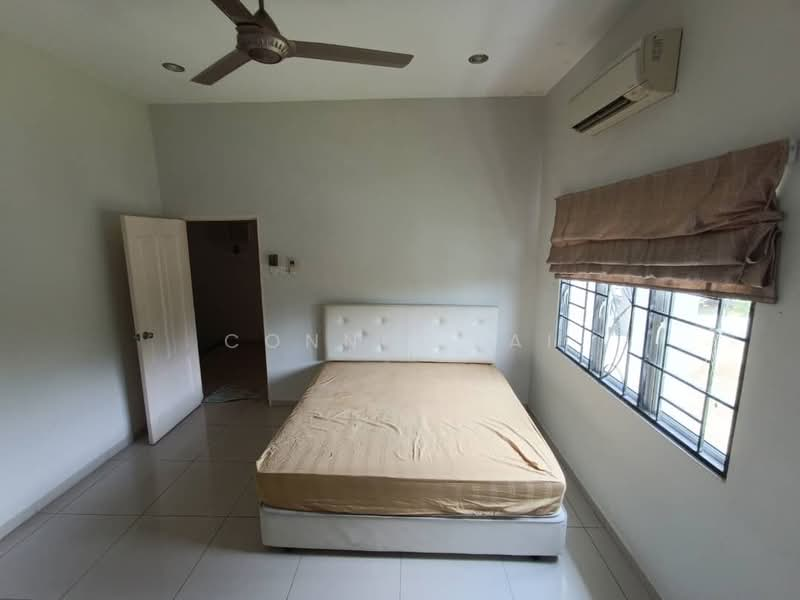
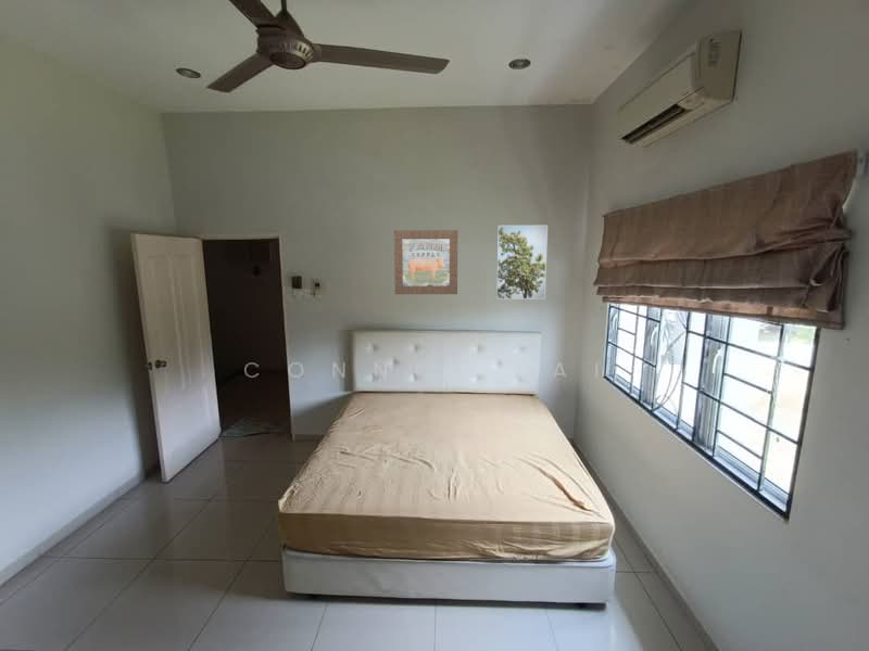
+ wall art (426, 263)
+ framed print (521, 263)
